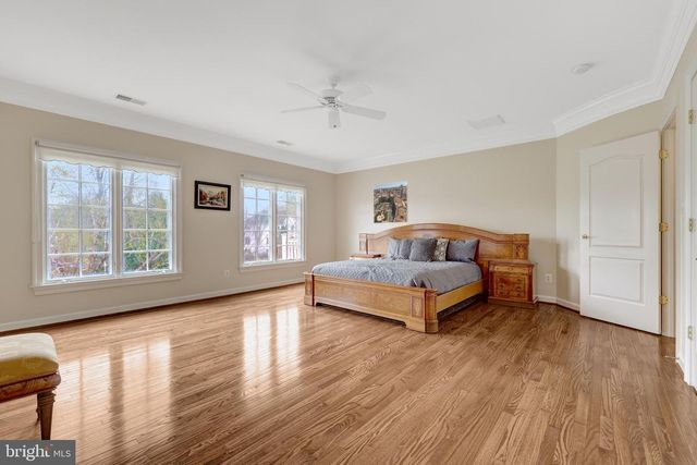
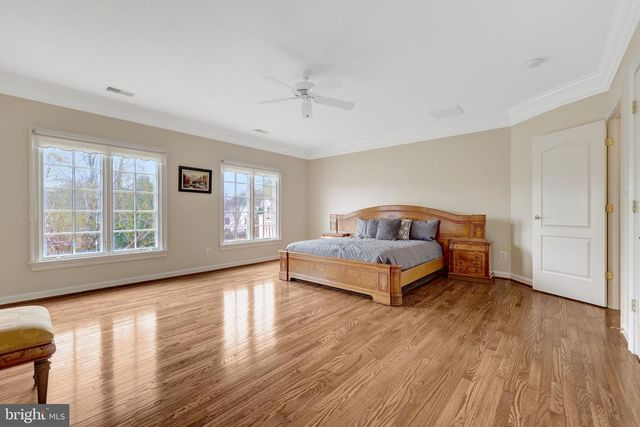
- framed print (390, 203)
